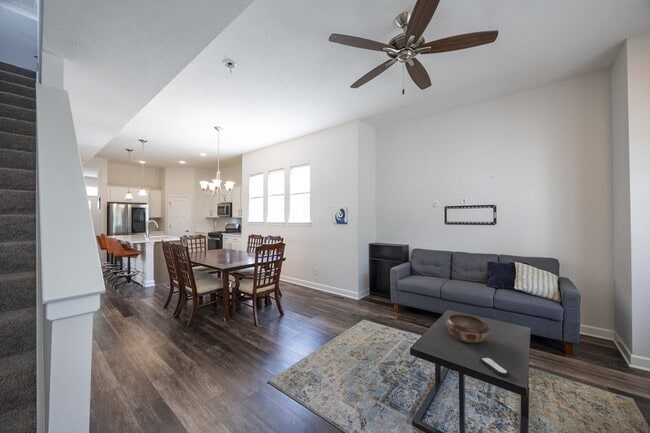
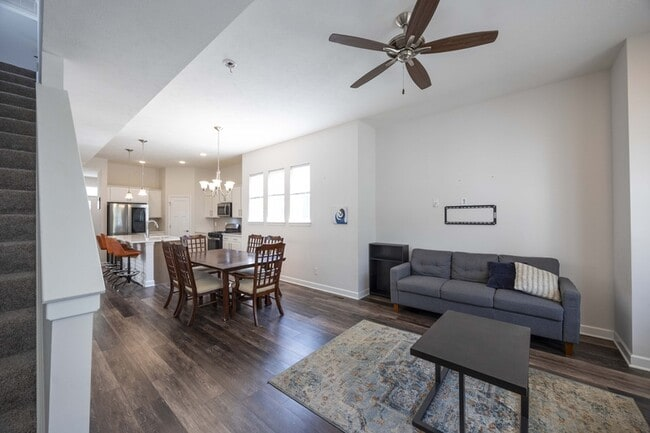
- decorative bowl (467, 329)
- remote control (494, 366)
